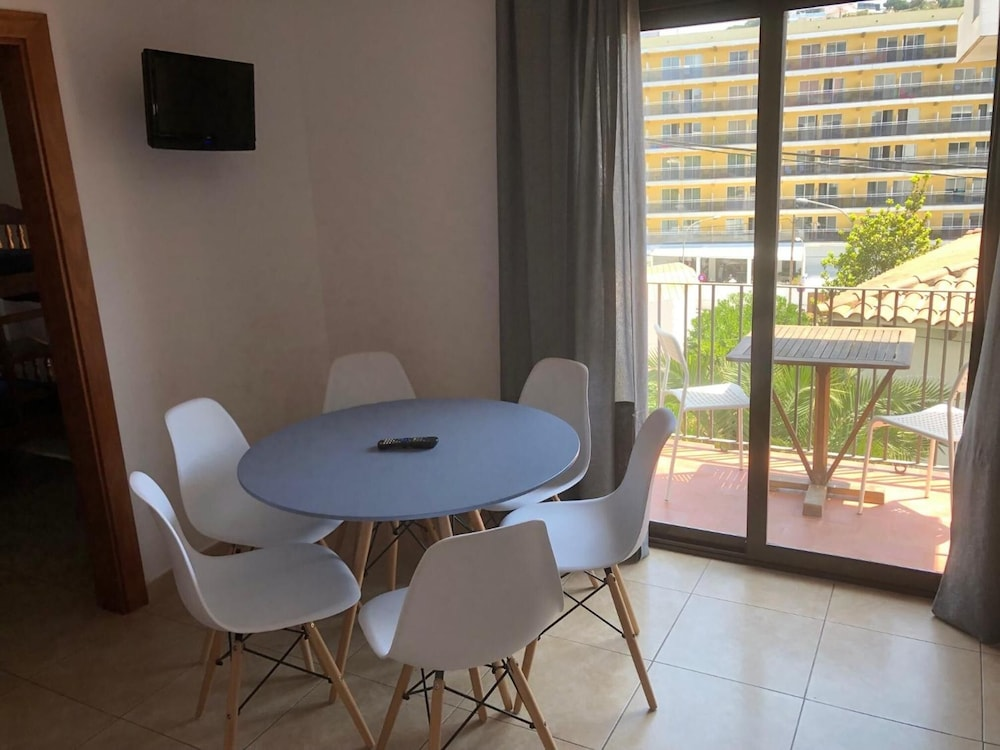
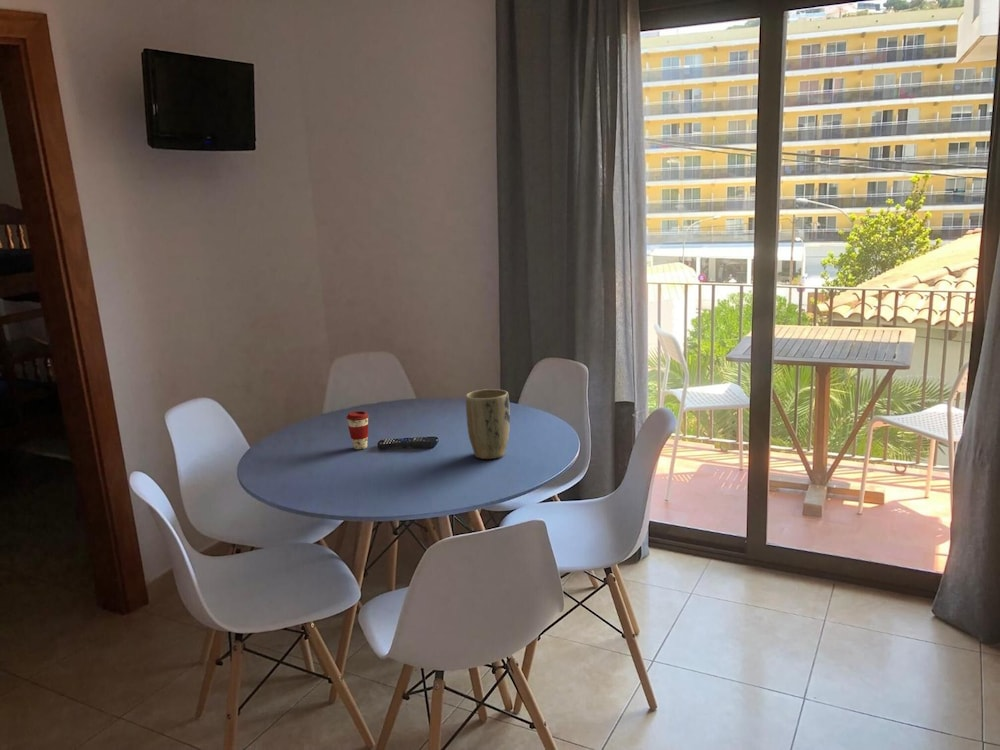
+ plant pot (488, 424)
+ coffee cup (358, 430)
